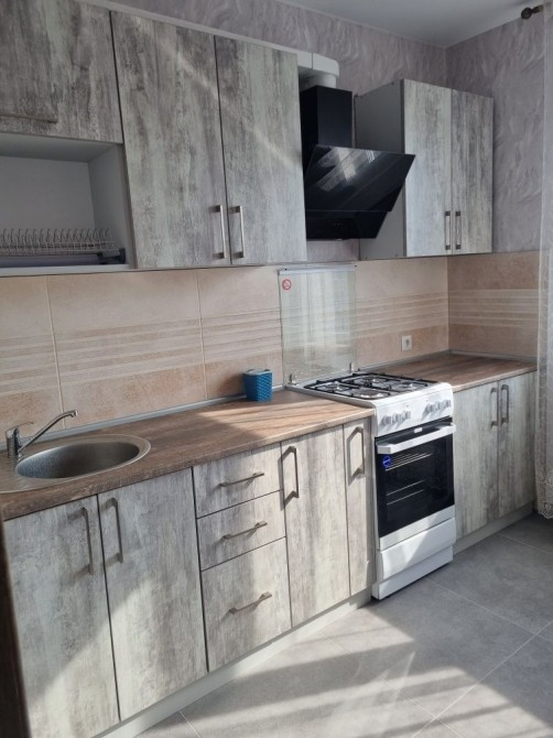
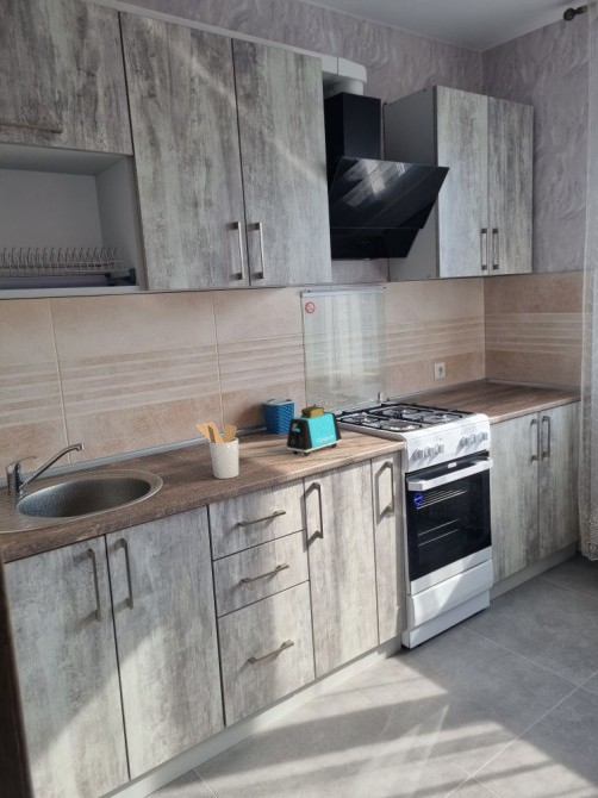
+ utensil holder (218, 448)
+ toaster (313, 429)
